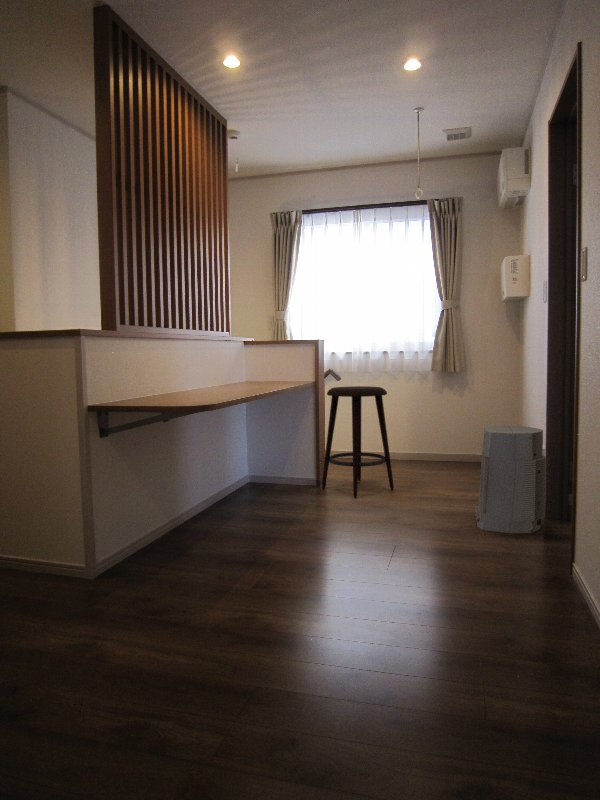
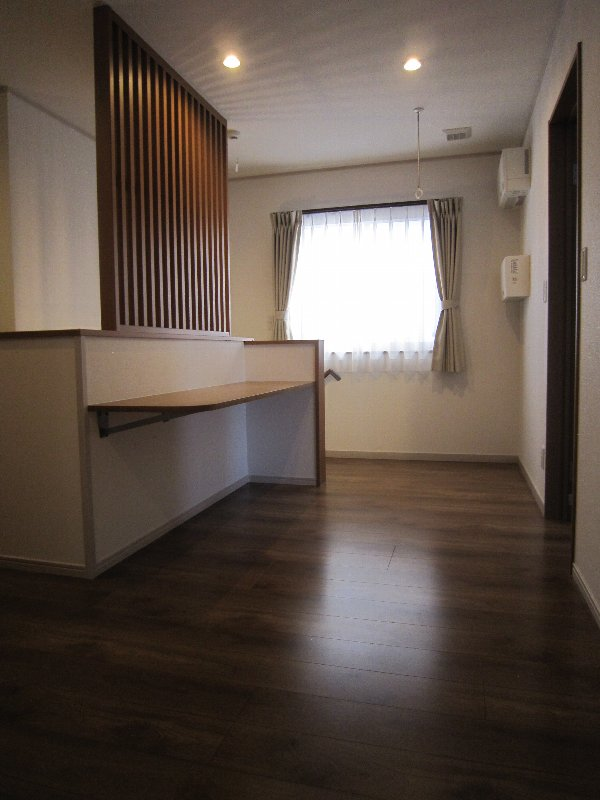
- air purifier (510, 477)
- stool (357, 438)
